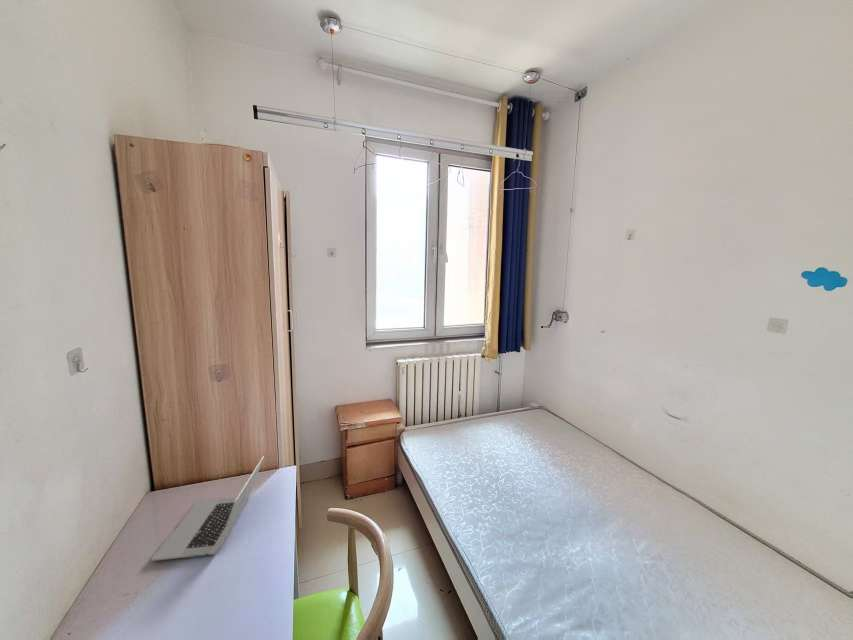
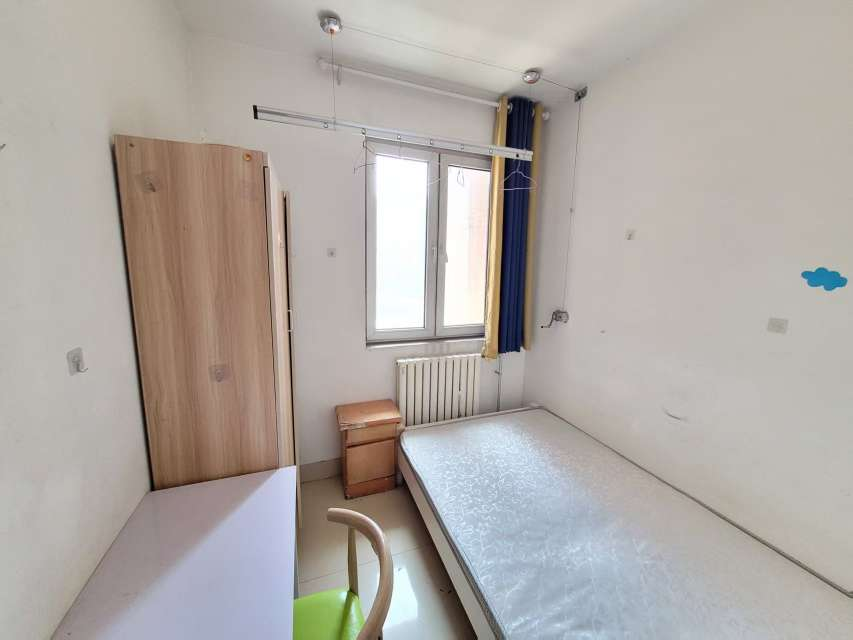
- laptop (214, 502)
